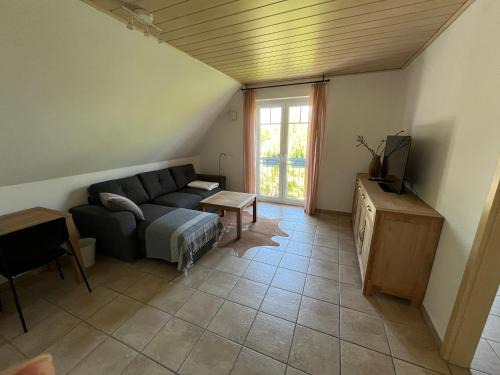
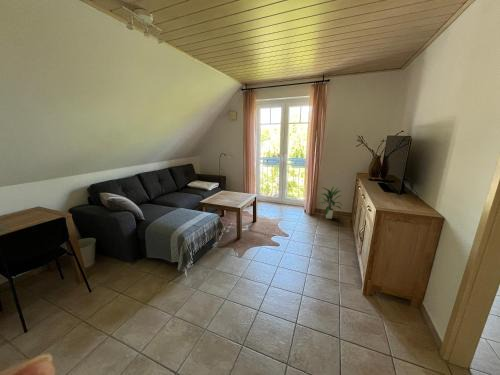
+ indoor plant (329, 201)
